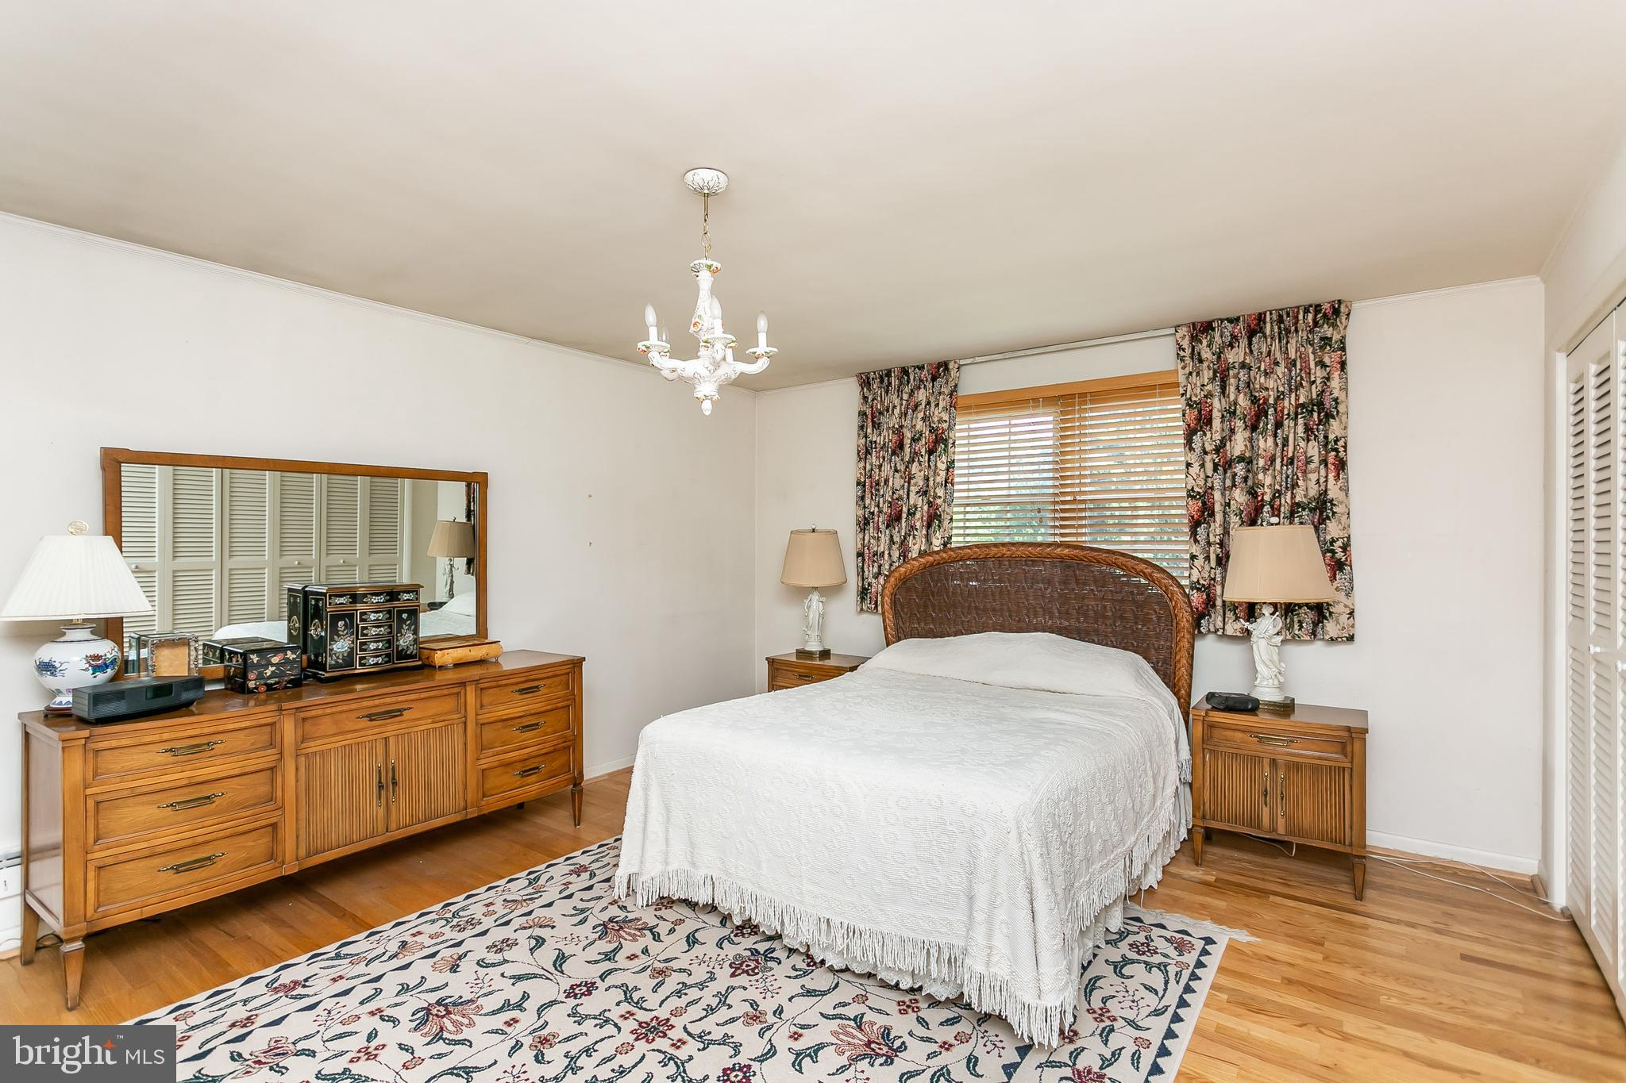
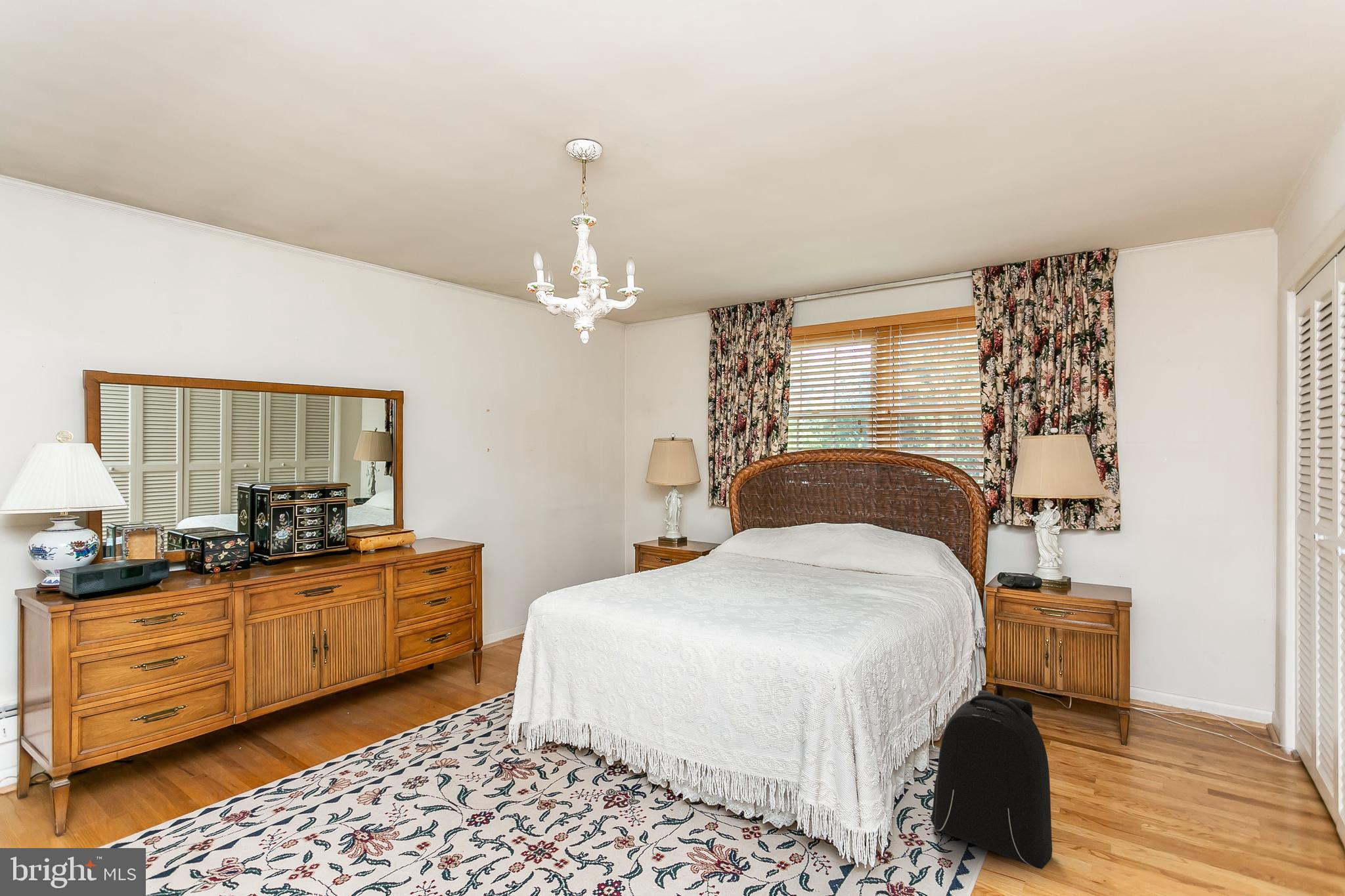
+ backpack (992, 765)
